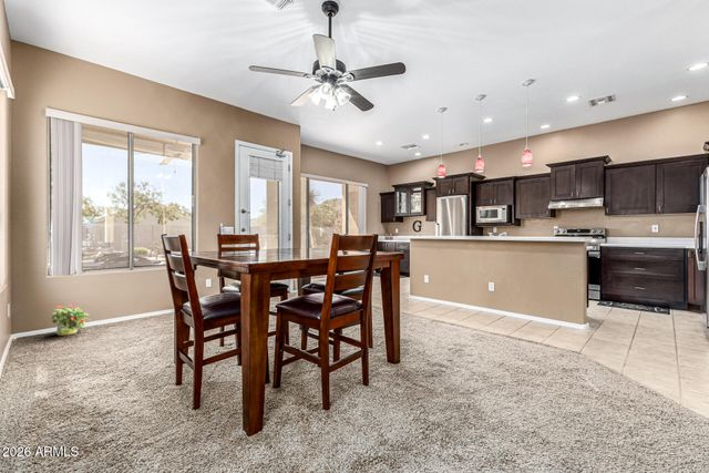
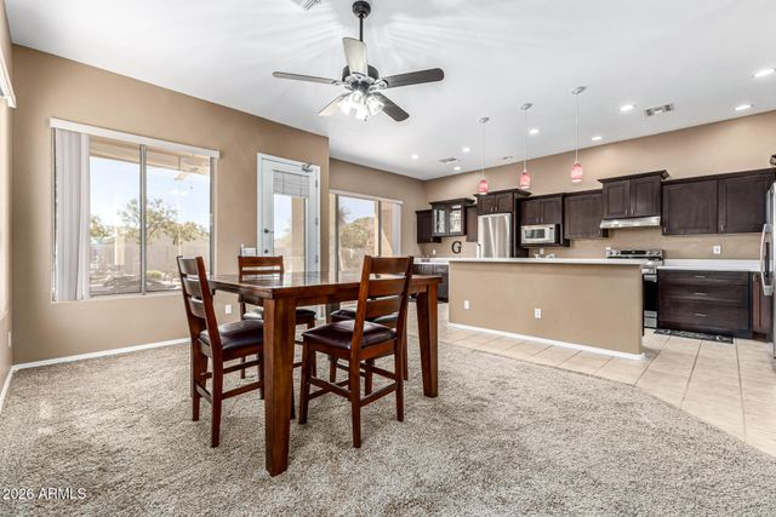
- potted plant (71, 317)
